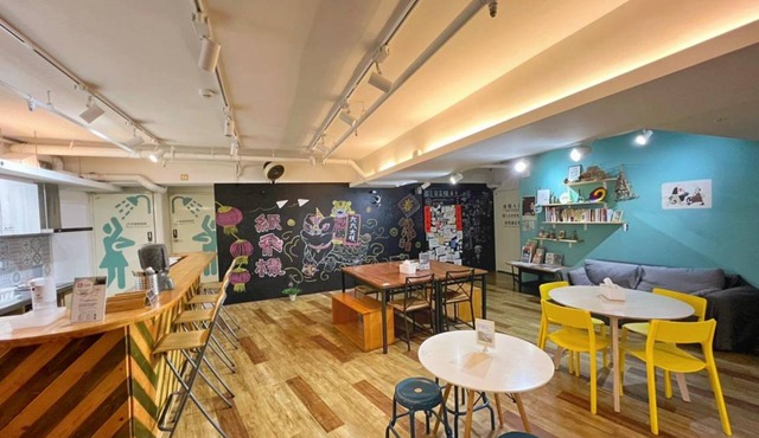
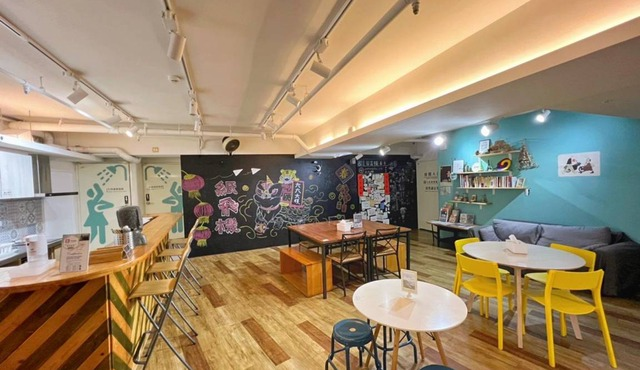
- potted plant (291, 288)
